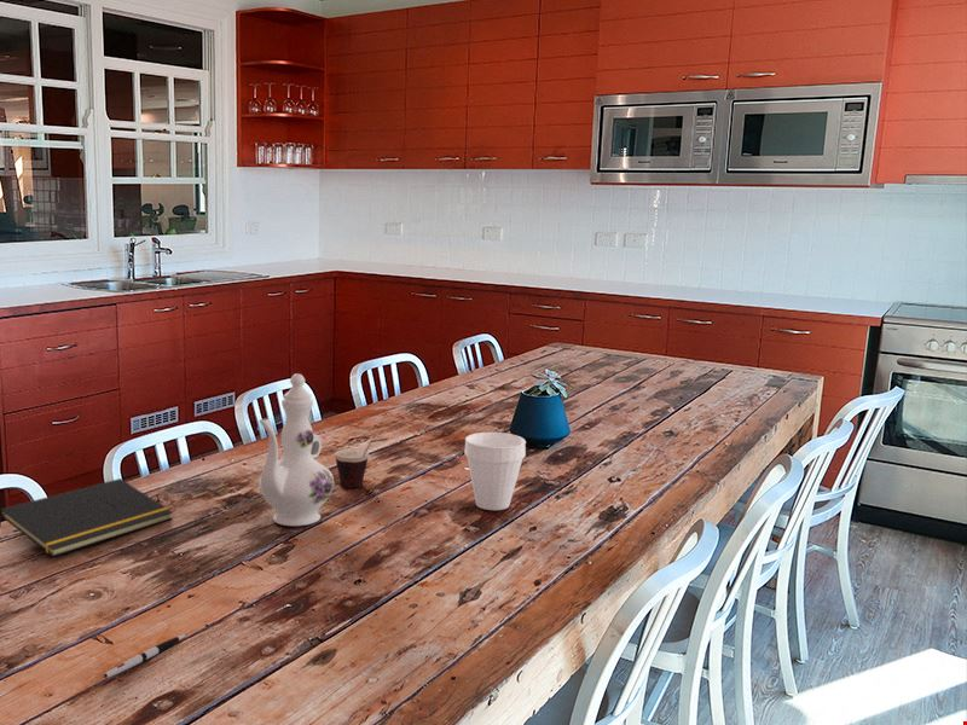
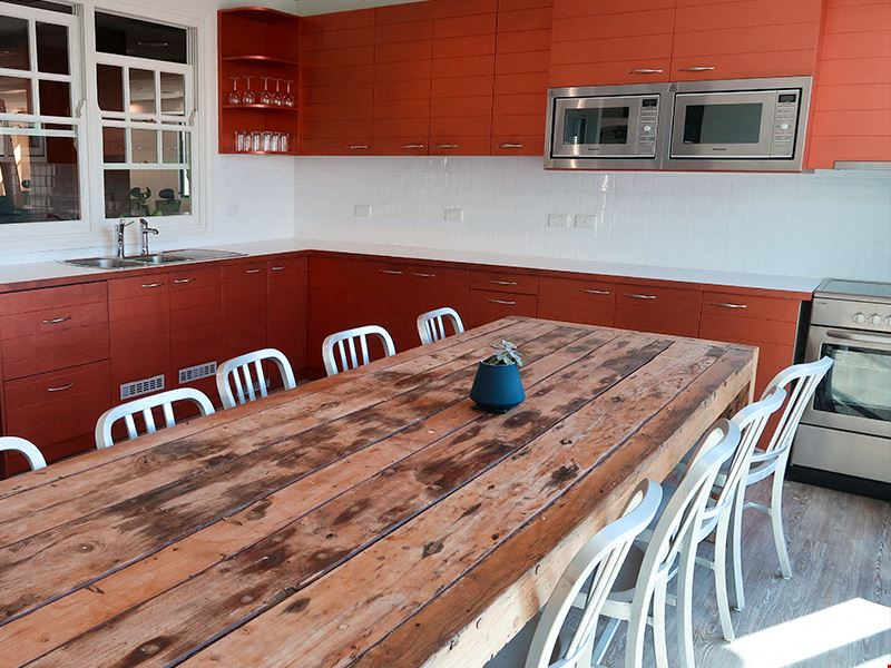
- cup (361, 460)
- cup (493, 471)
- pen (147, 654)
- notepad (89, 514)
- chinaware (290, 448)
